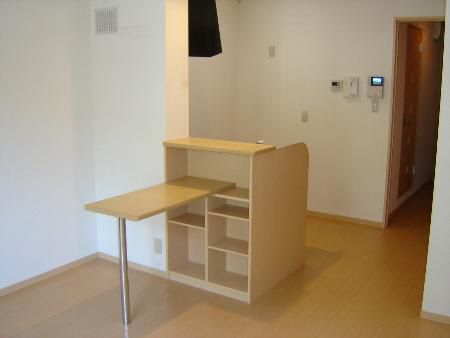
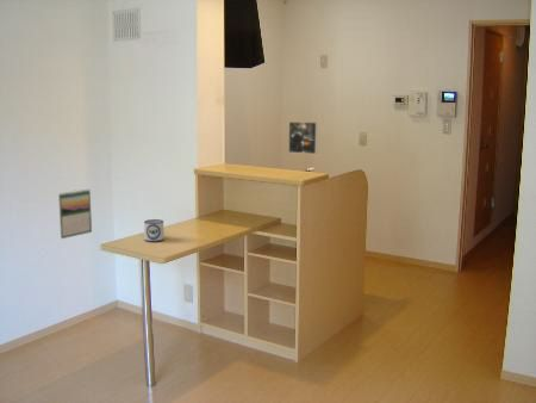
+ mug (152, 229)
+ calendar (75, 212)
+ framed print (303, 137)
